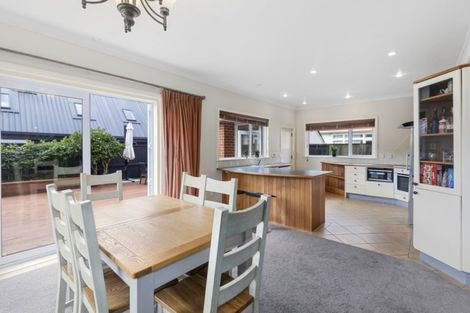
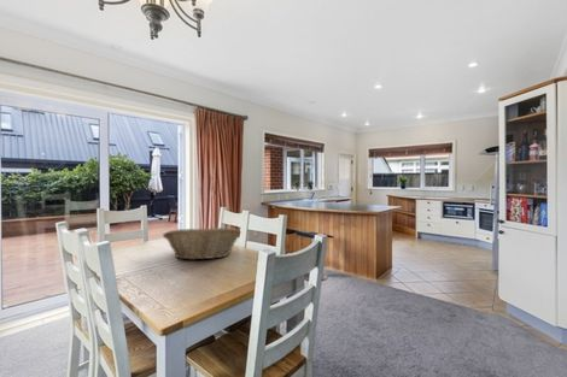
+ fruit basket (203, 240)
